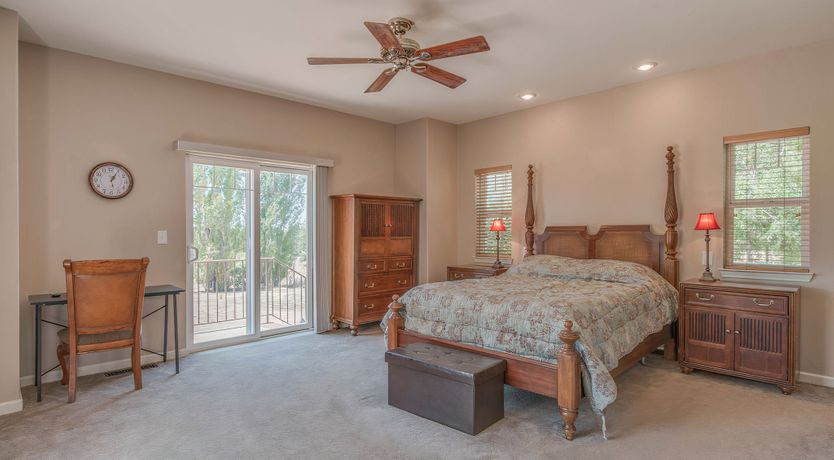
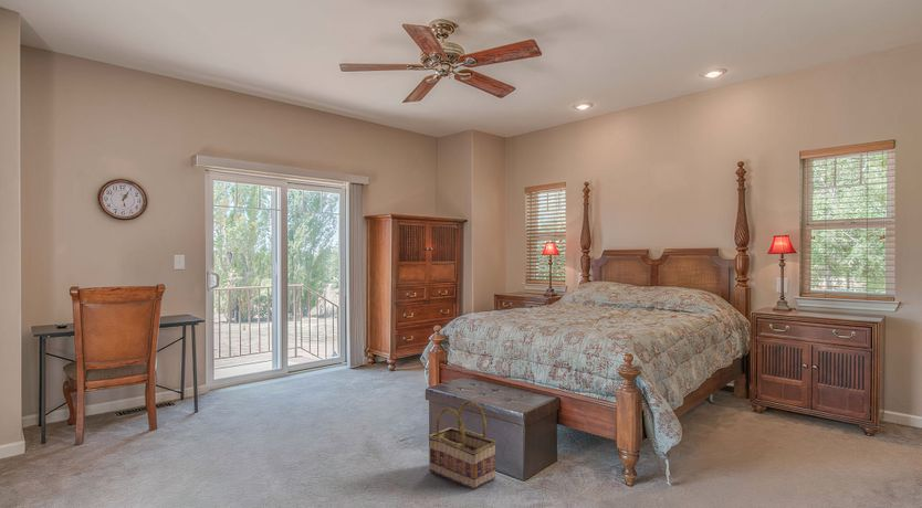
+ basket (461, 440)
